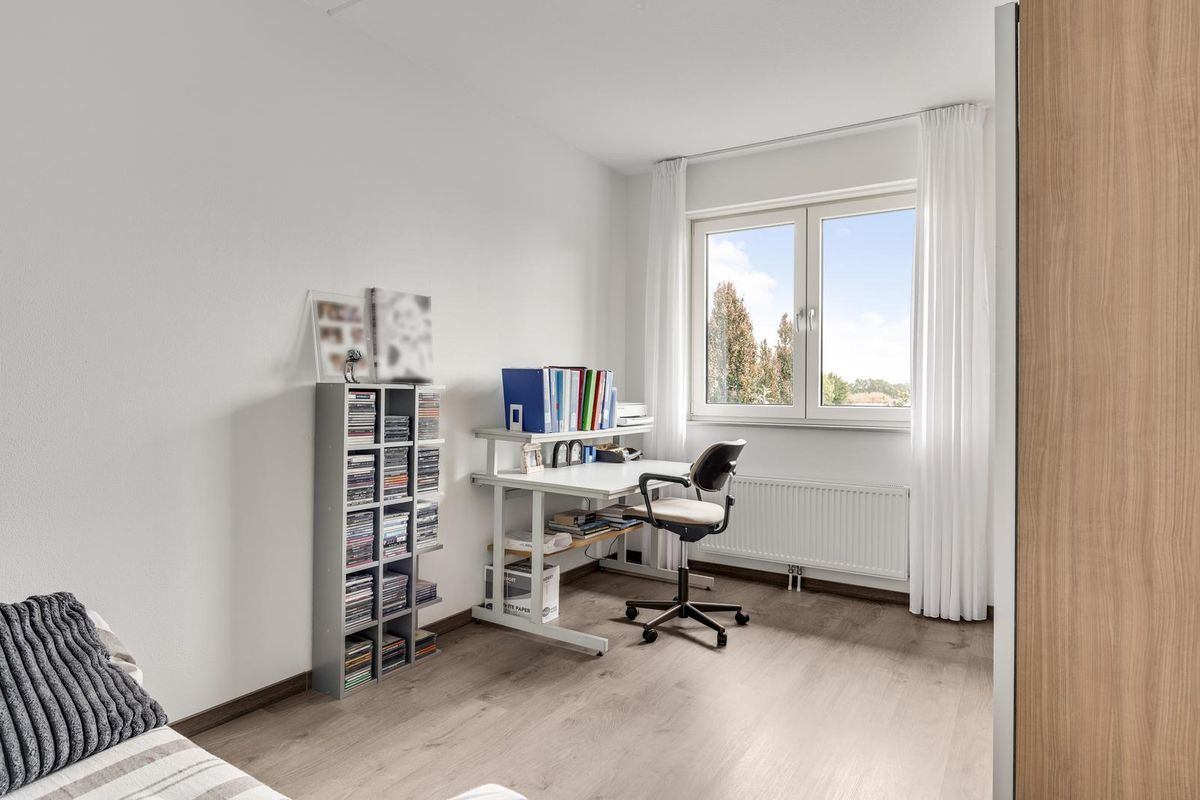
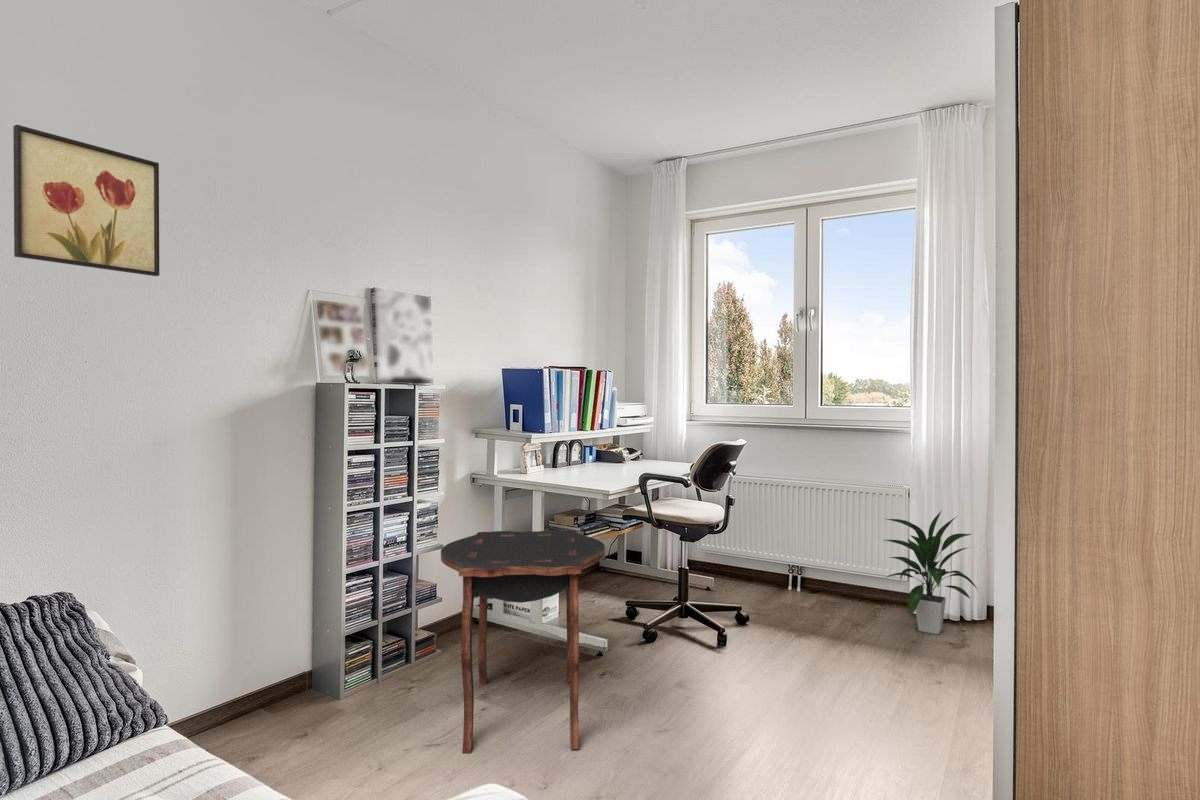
+ wall art (90, 206)
+ side table (522, 602)
+ indoor plant (926, 570)
